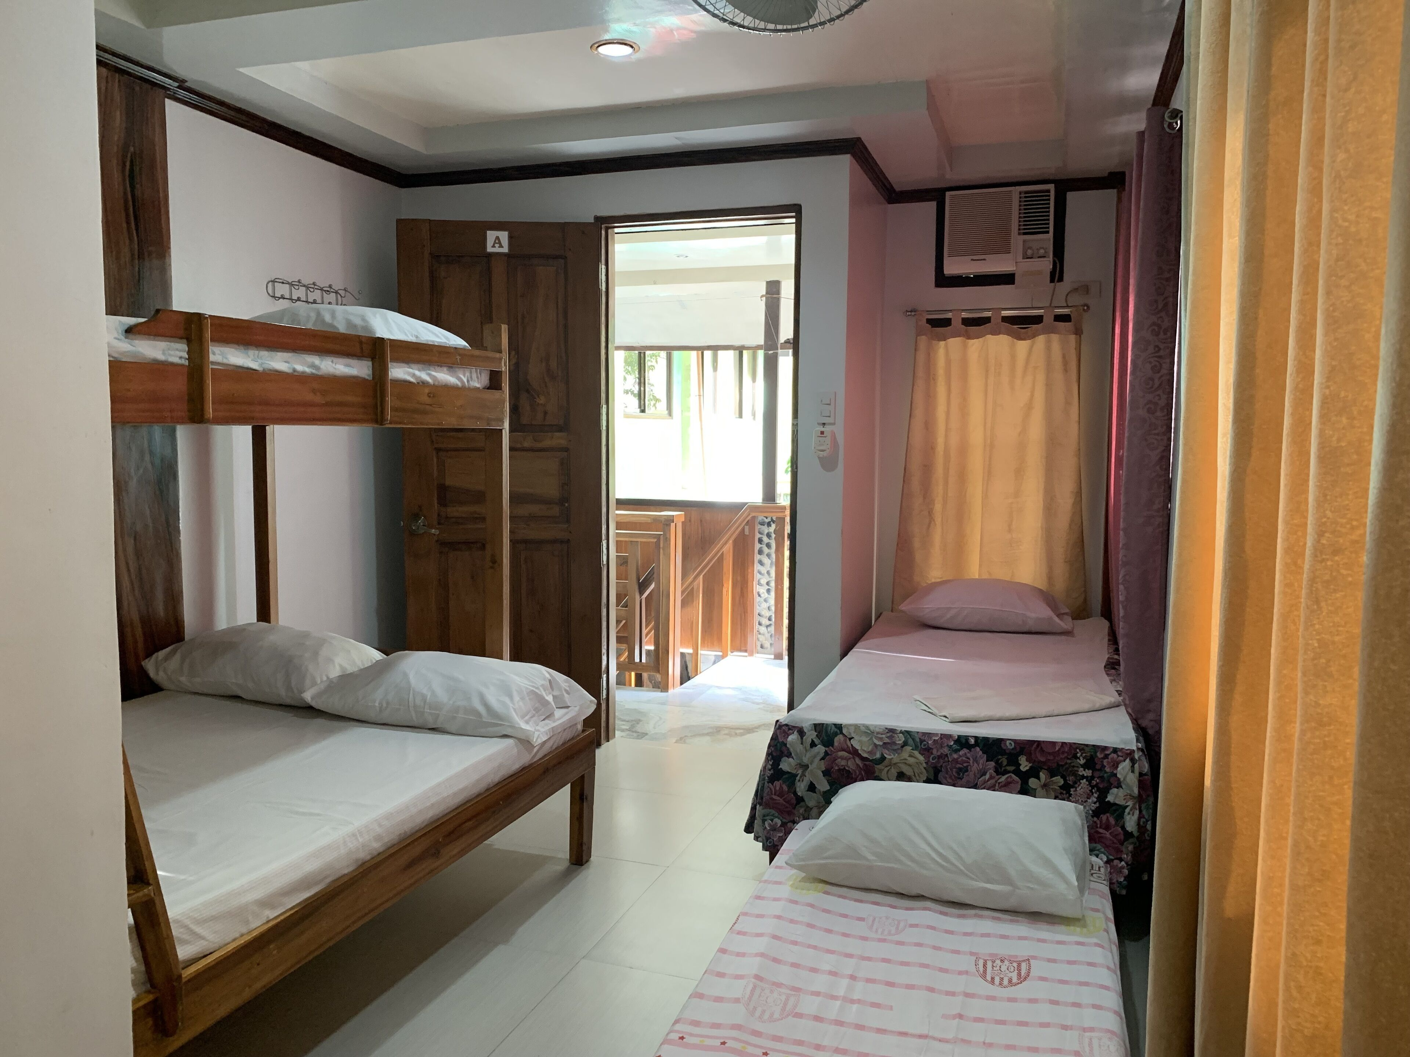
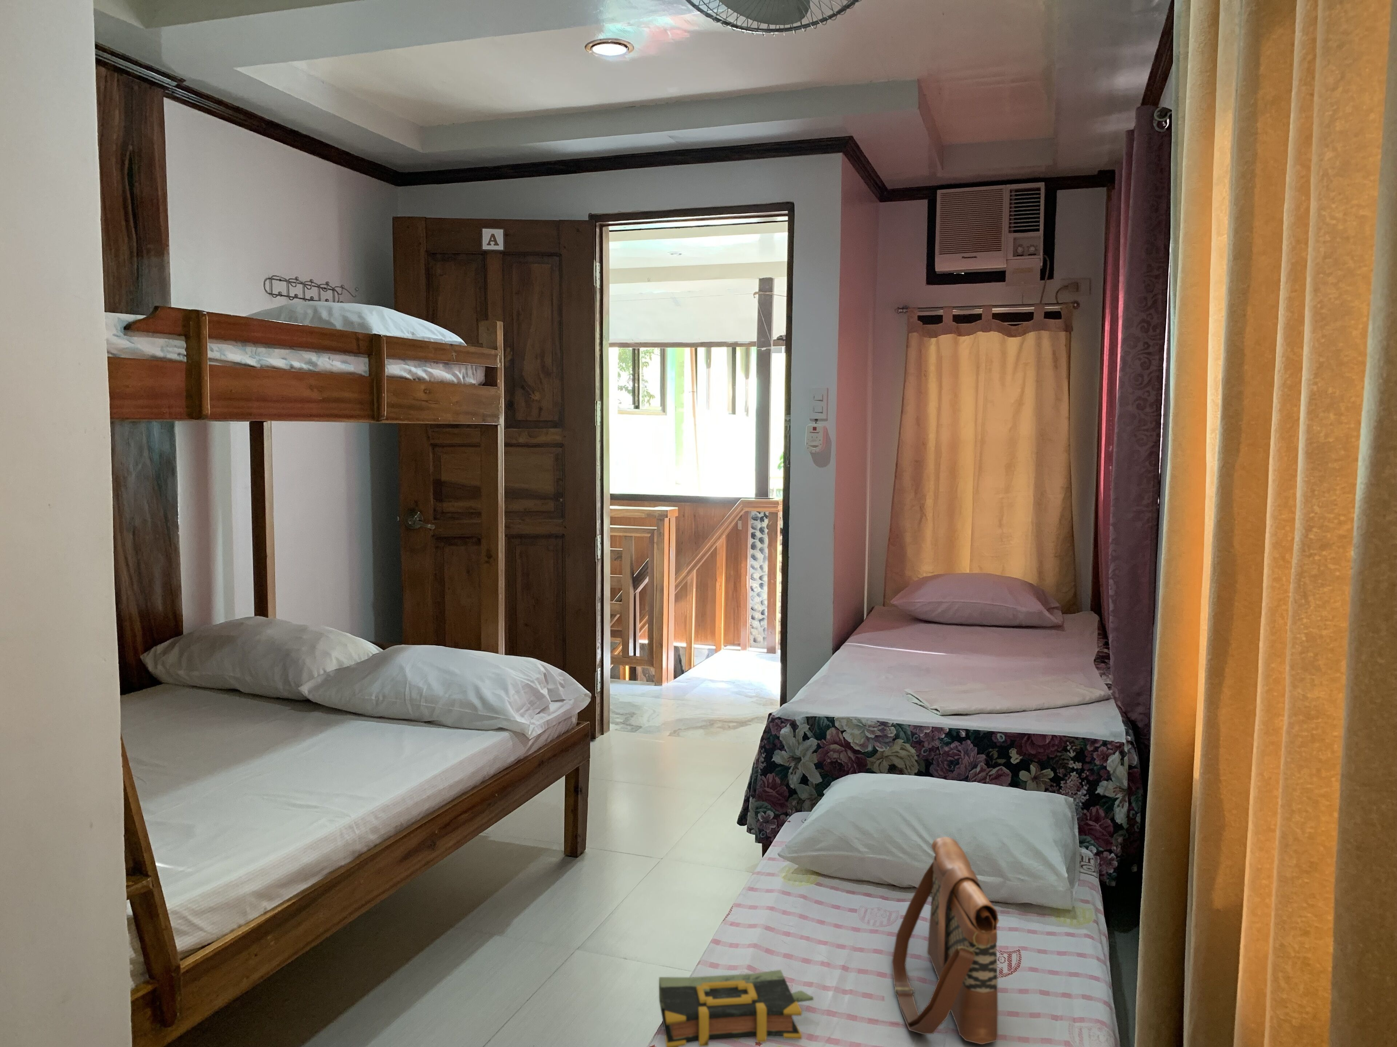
+ book (738, 1003)
+ shoulder bag (938, 933)
